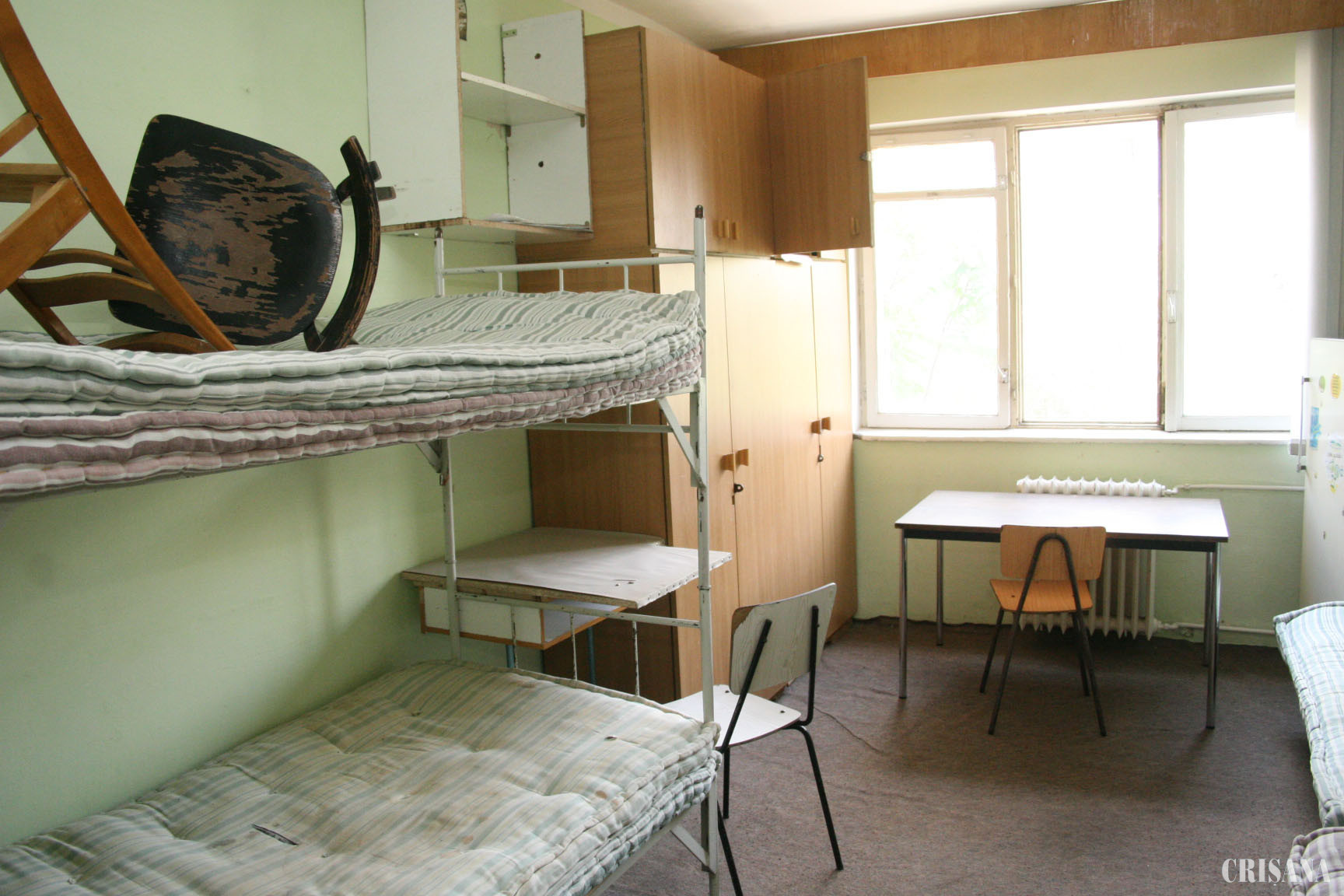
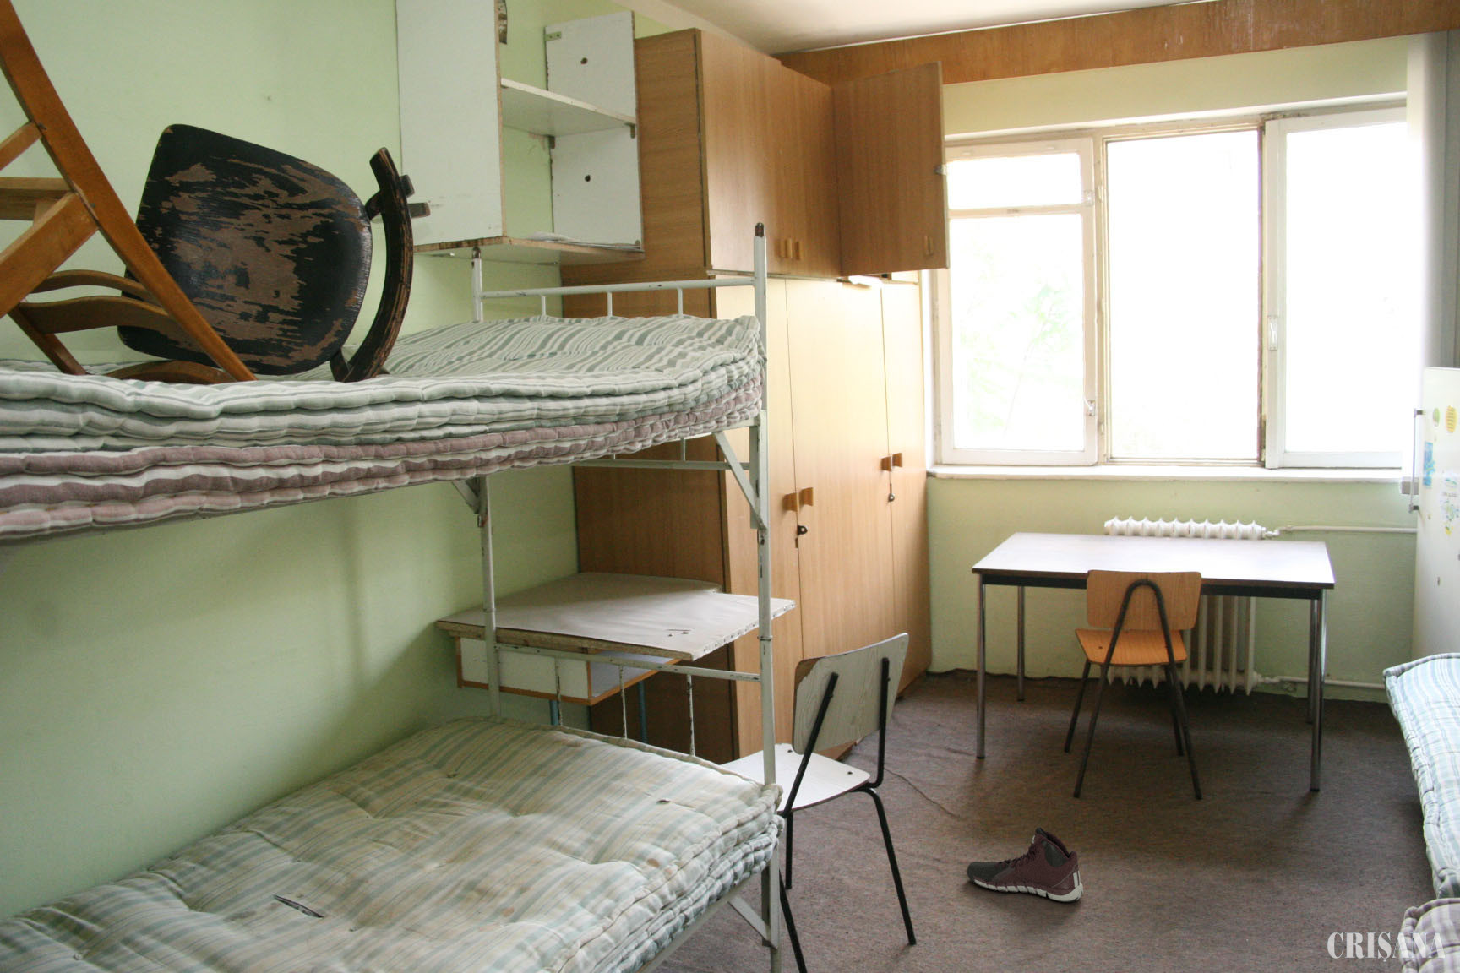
+ sneaker (1023, 857)
